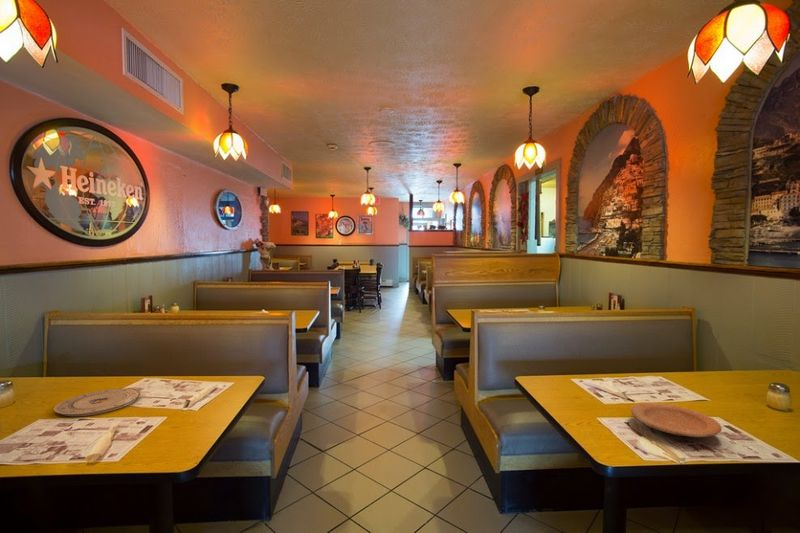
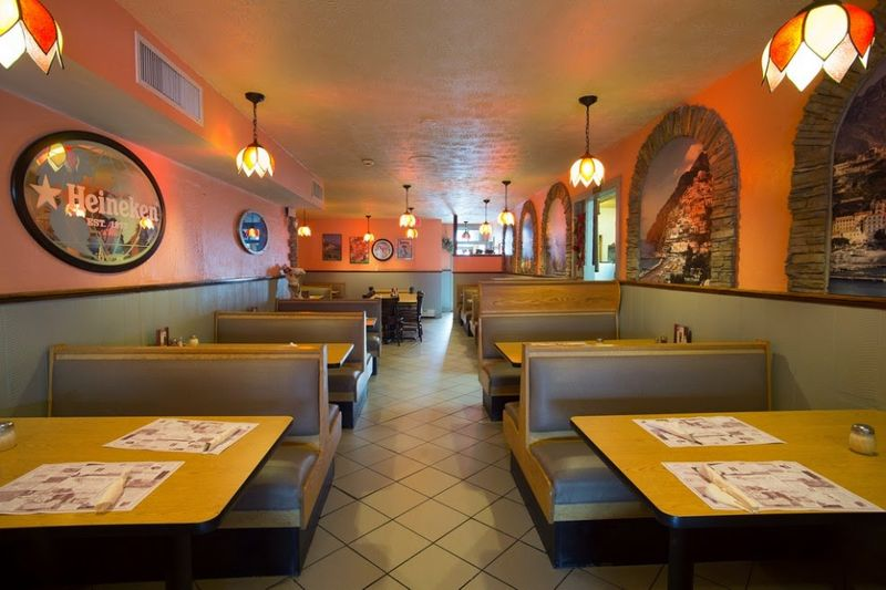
- plate (673, 422)
- plate (99, 401)
